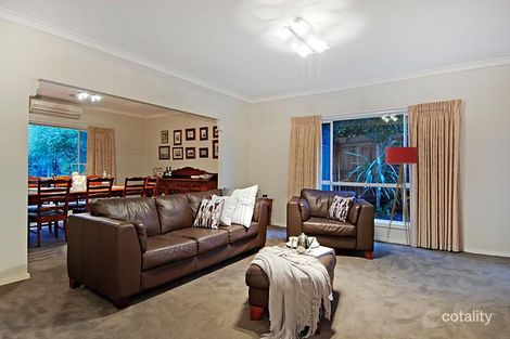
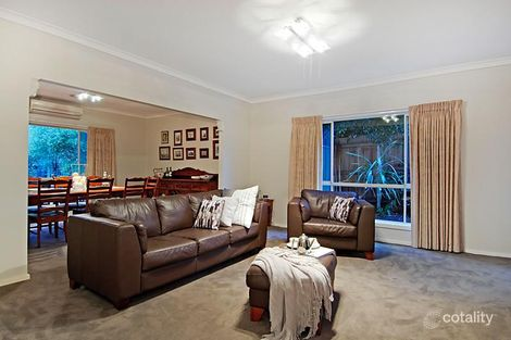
- floor lamp (401, 197)
